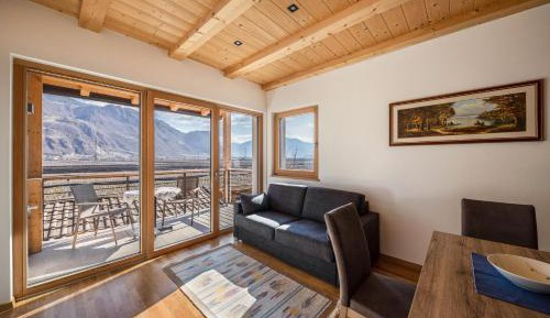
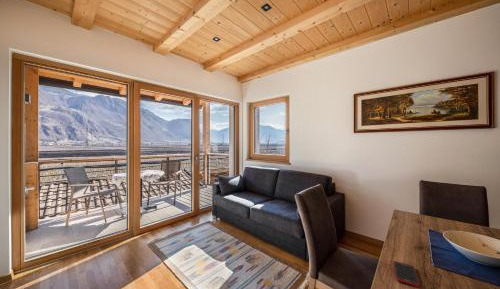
+ cell phone (405, 272)
